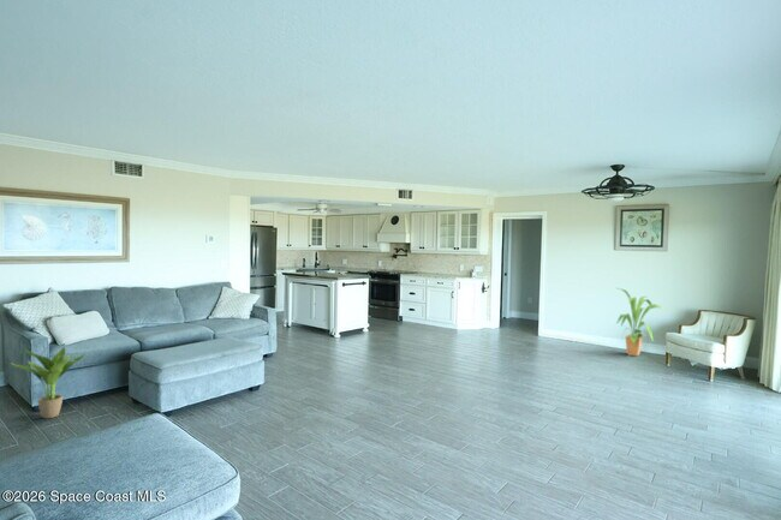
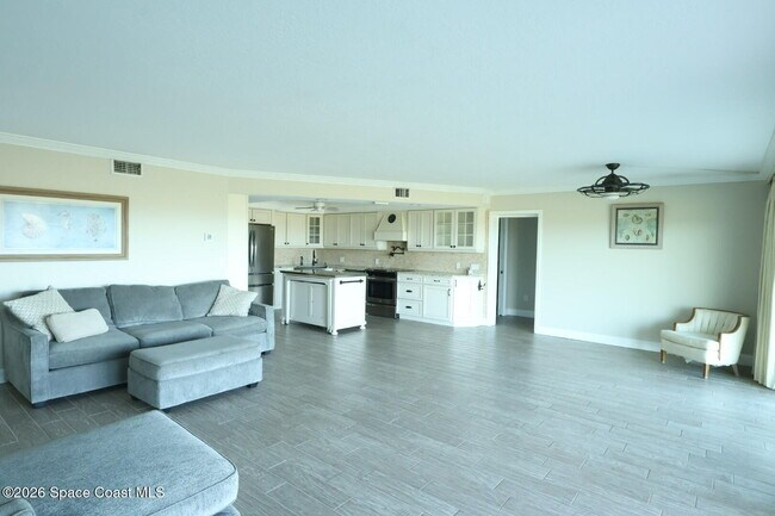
- house plant (640, 322)
- potted plant (54, 379)
